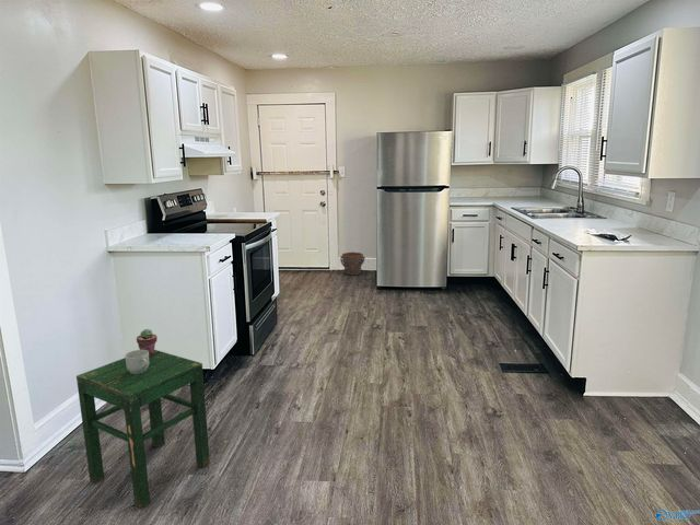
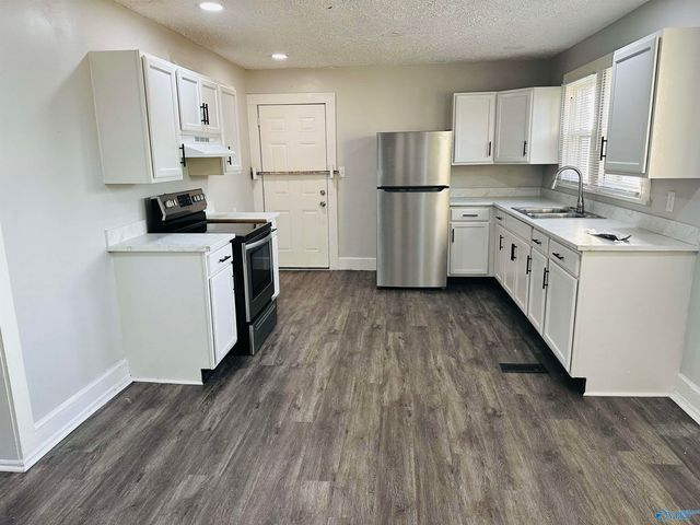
- potted succulent (147, 340)
- stool (150, 421)
- mug (139, 362)
- bucket (352, 264)
